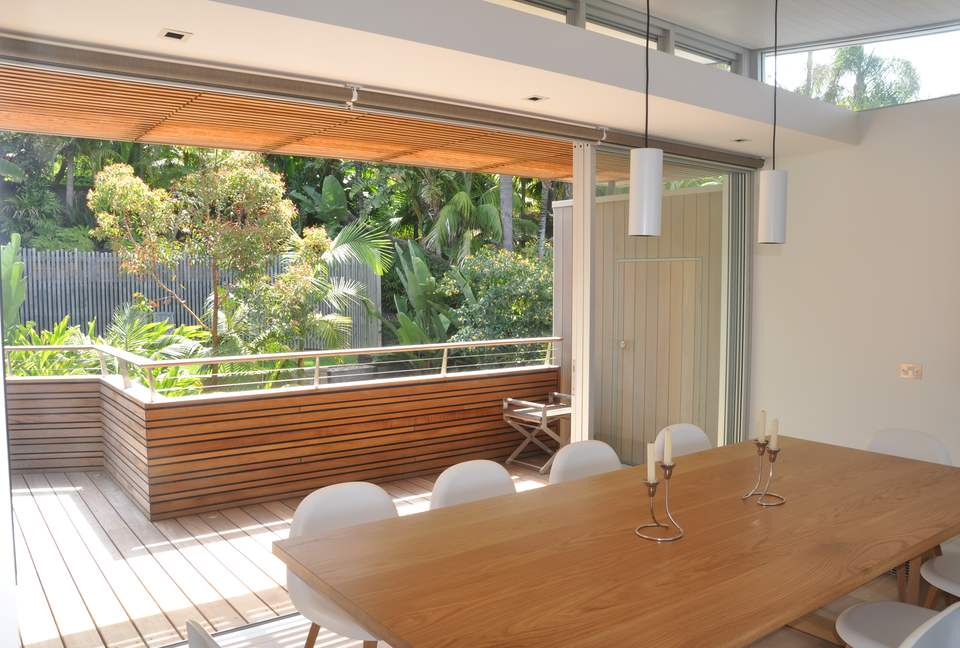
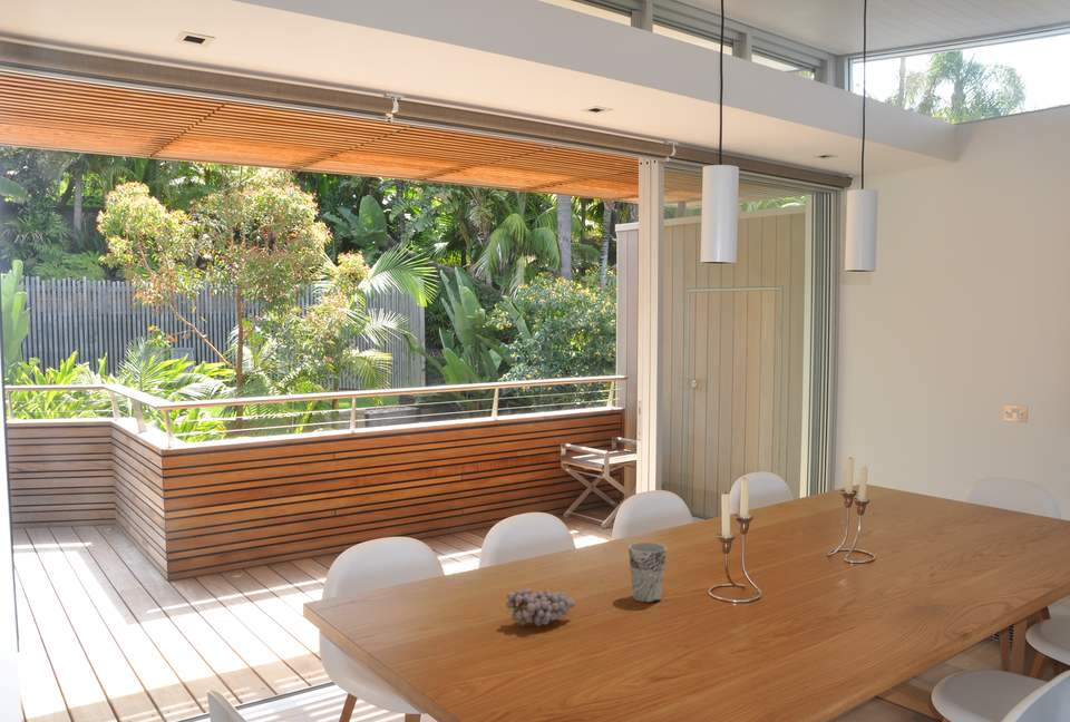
+ cup (646, 573)
+ fruit (542, 605)
